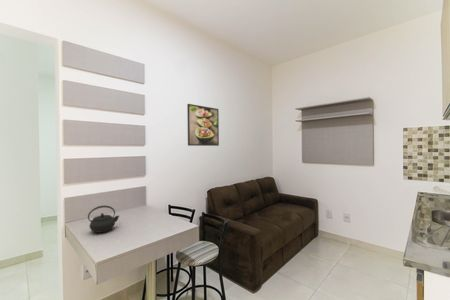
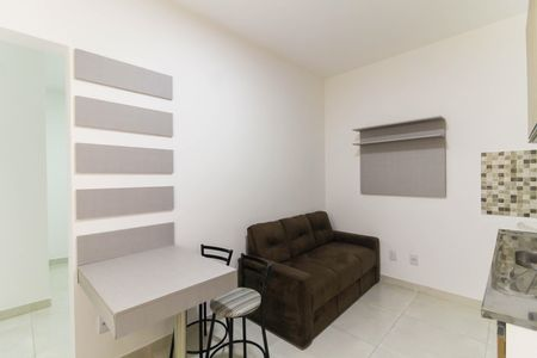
- kettle (104, 217)
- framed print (204, 126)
